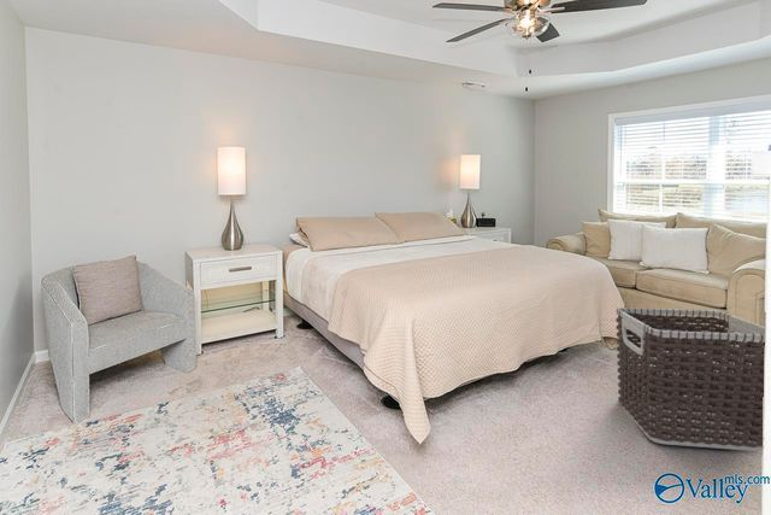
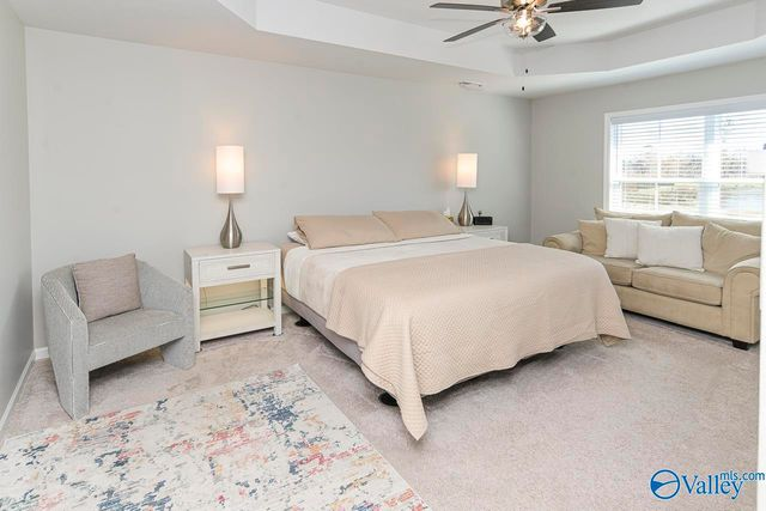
- clothes hamper (687, 371)
